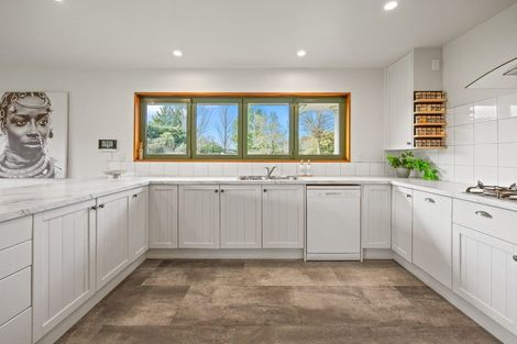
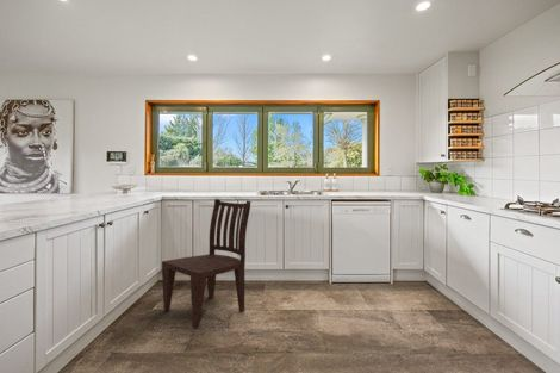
+ dining chair (205, 255)
